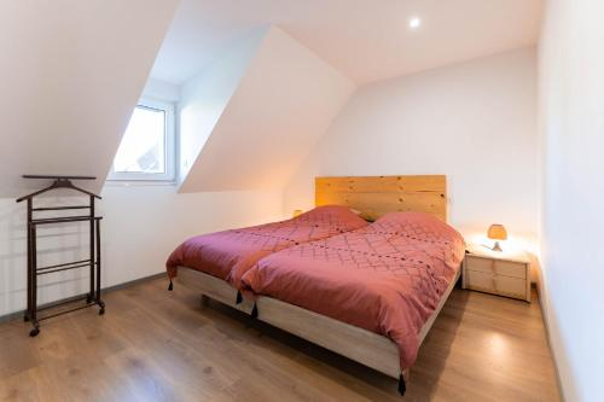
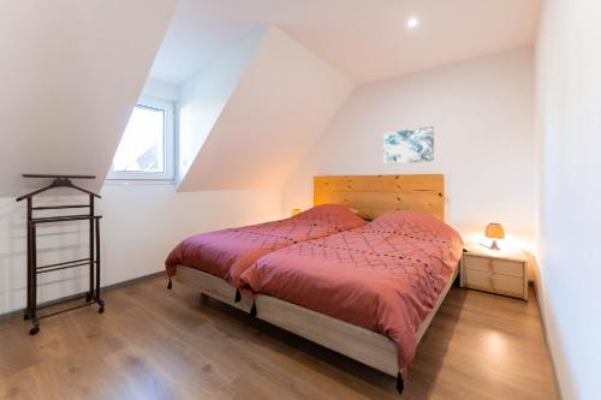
+ wall art (406, 147)
